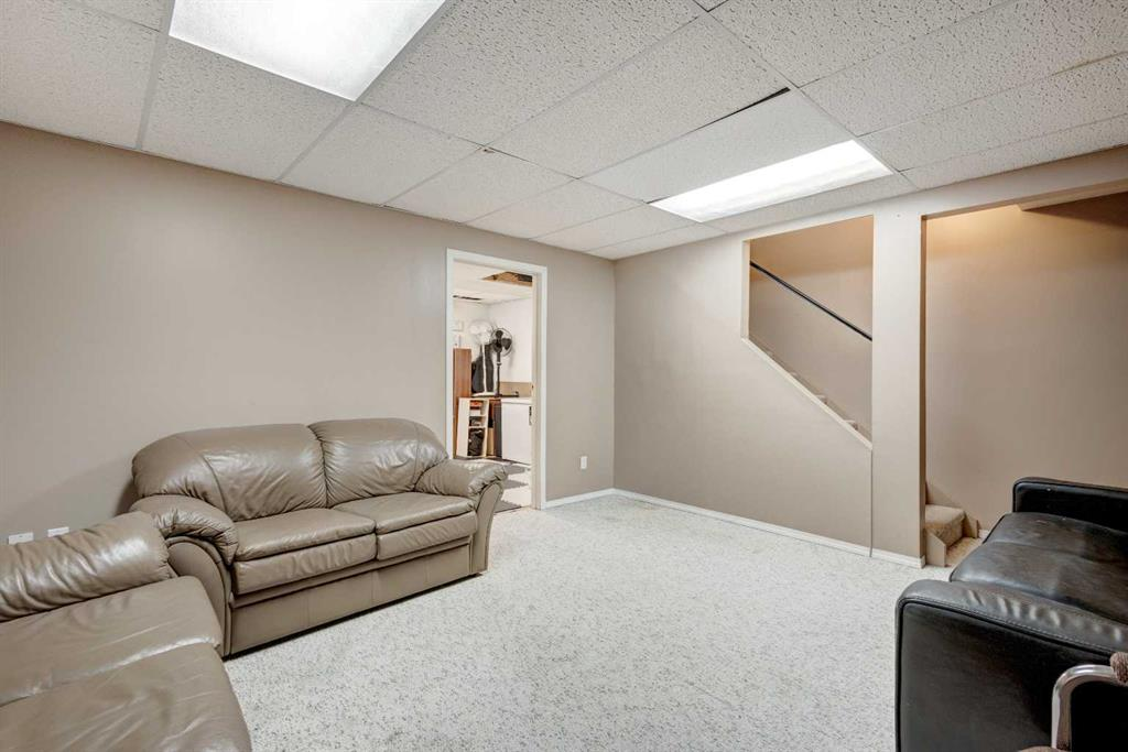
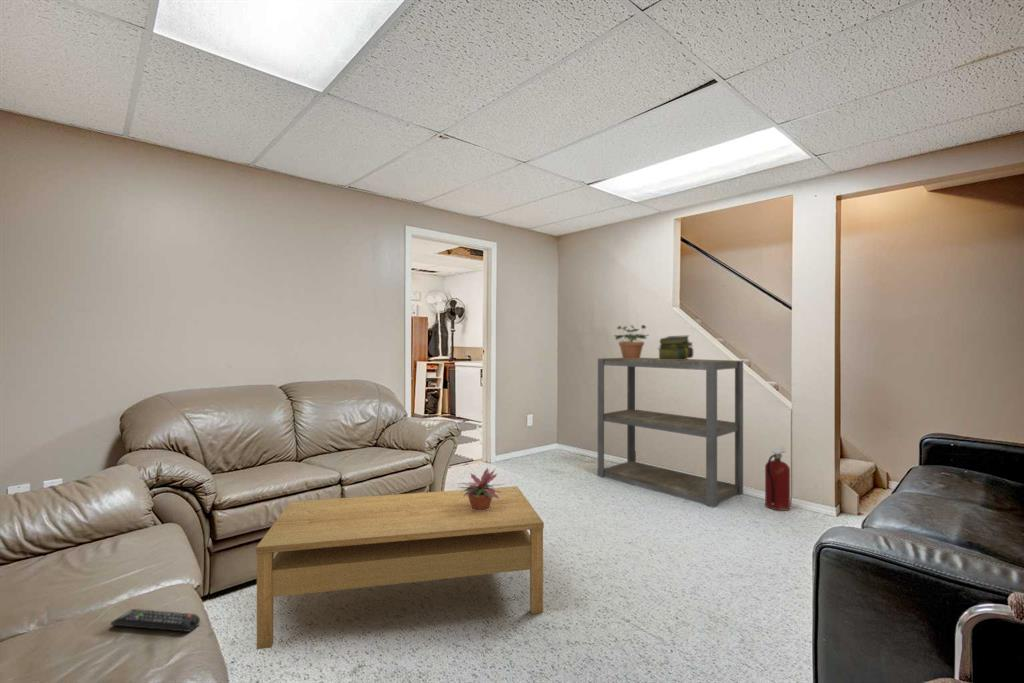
+ shelving unit (666, 421)
+ coffee table (409, 553)
+ remote control (155, 621)
+ fire extinguisher (775, 478)
+ stack of books (675, 347)
+ potted plant (628, 341)
+ potted plant (481, 485)
